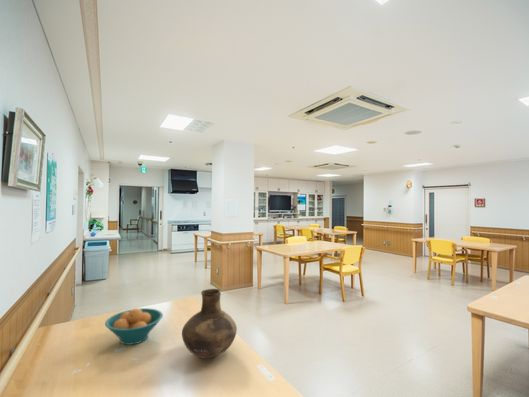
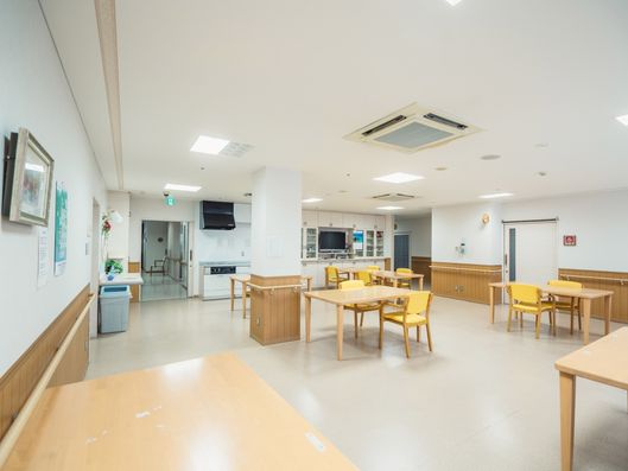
- vase (210, 322)
- fruit bowl (134, 323)
